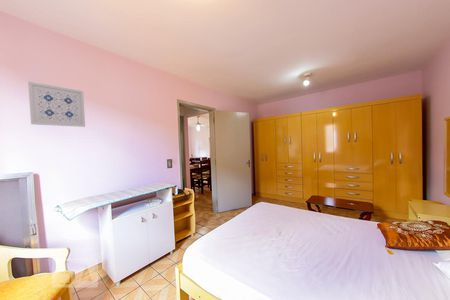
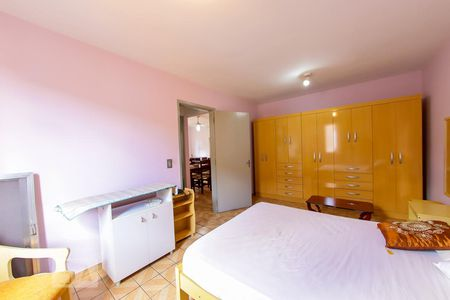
- wall art (59, 106)
